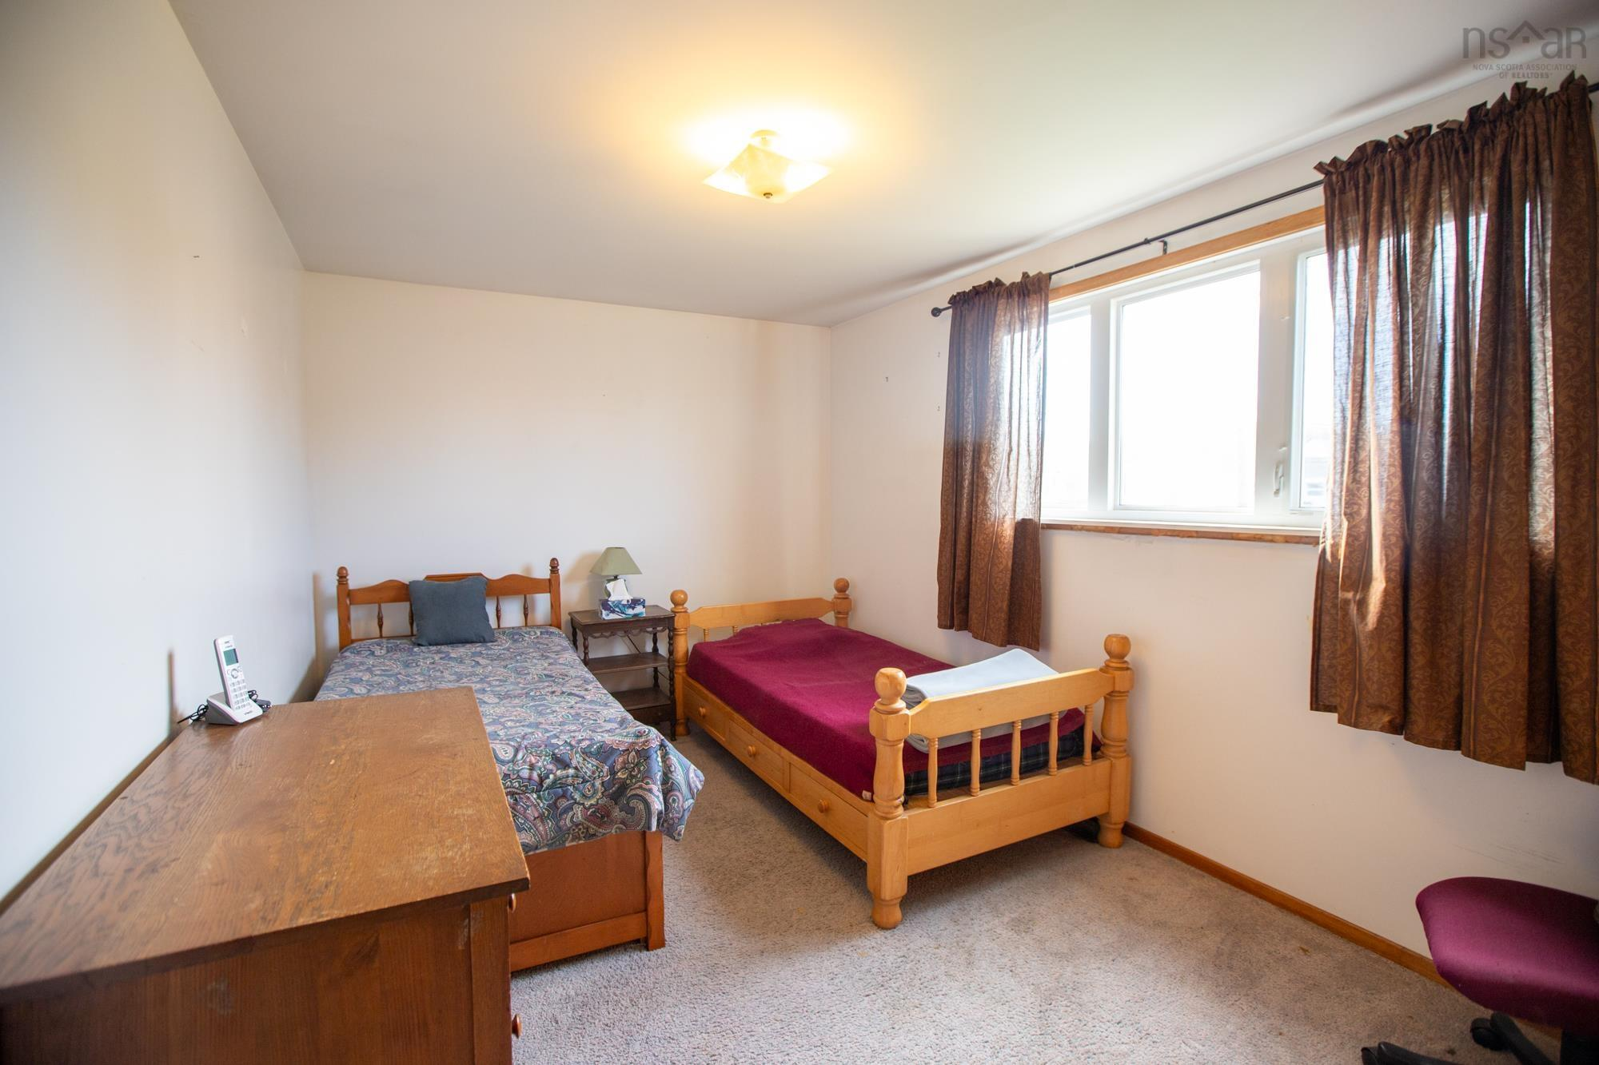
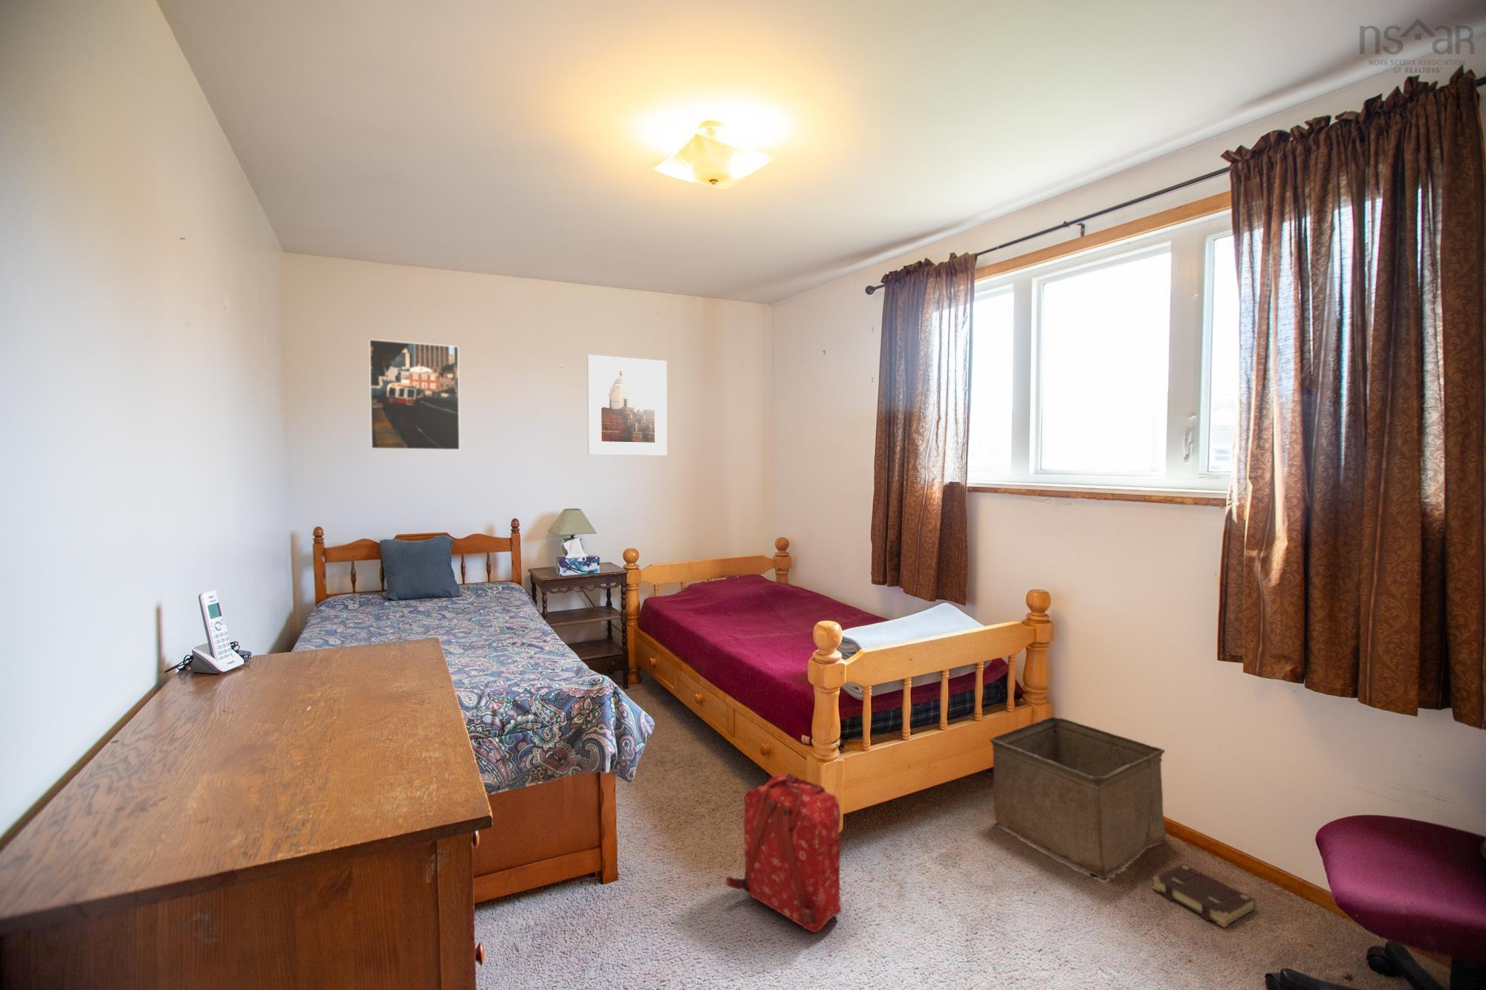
+ backpack (789, 845)
+ storage bin (1076, 787)
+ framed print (415, 396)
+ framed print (628, 407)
+ book (1202, 892)
